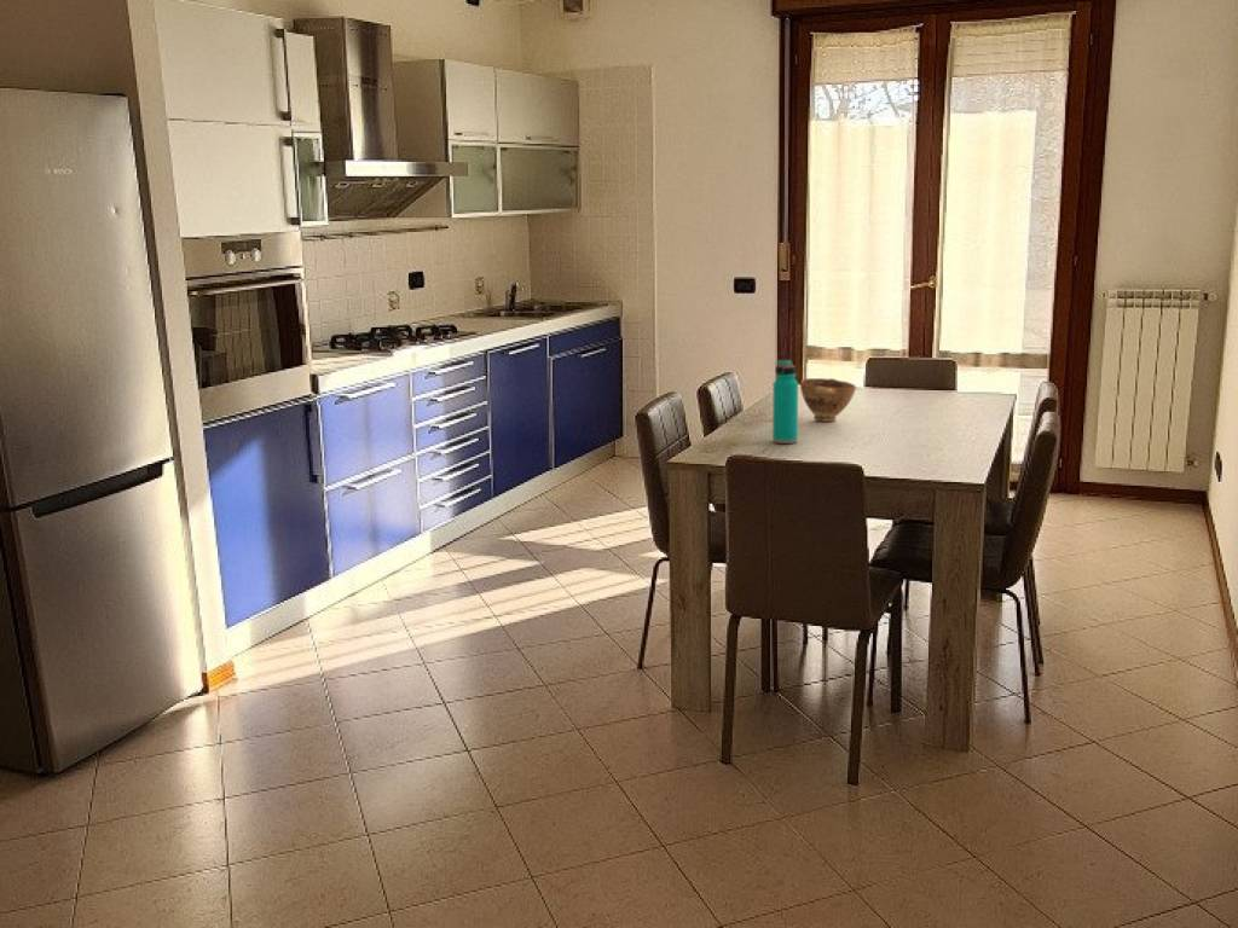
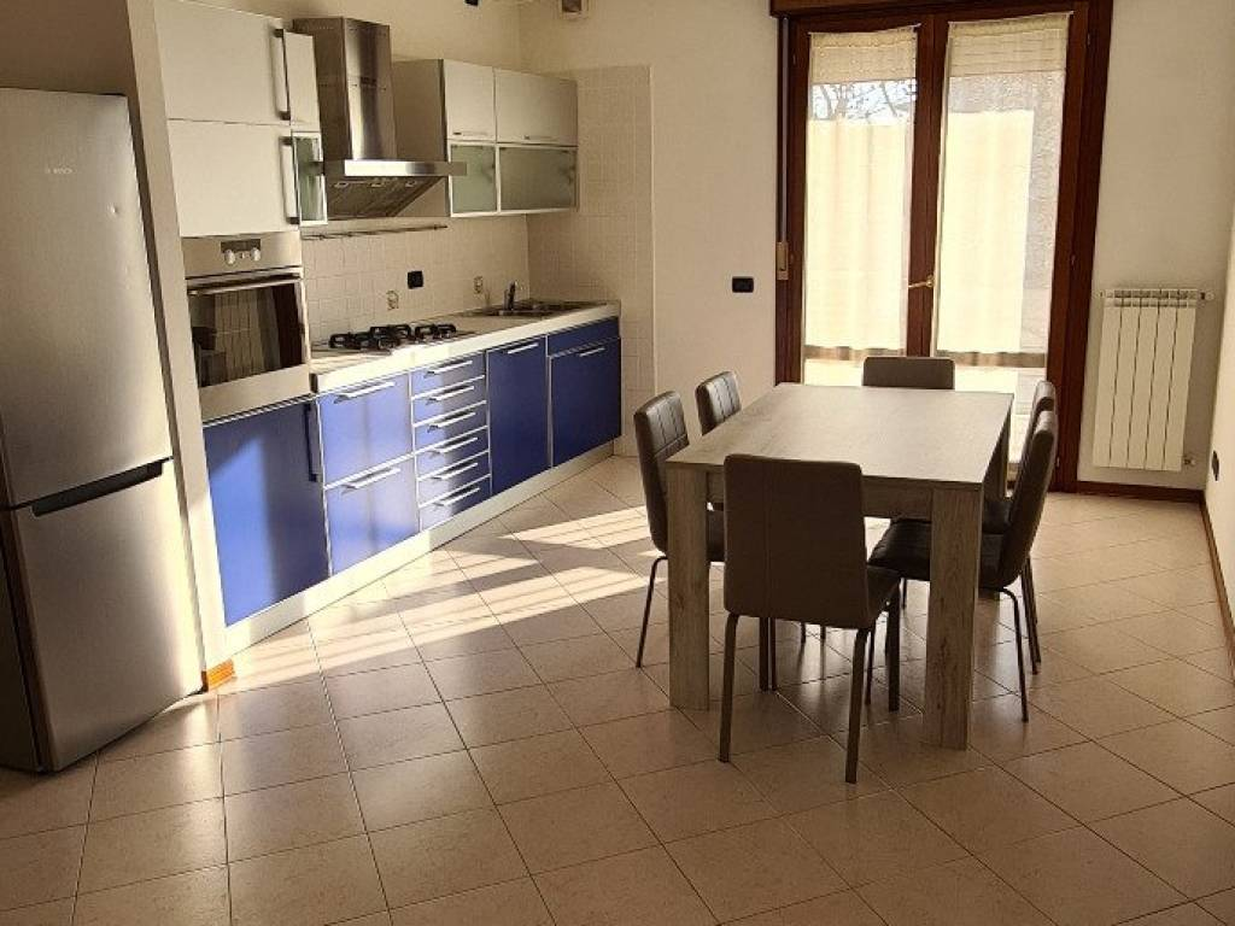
- bowl (827, 400)
- water bottle (785, 400)
